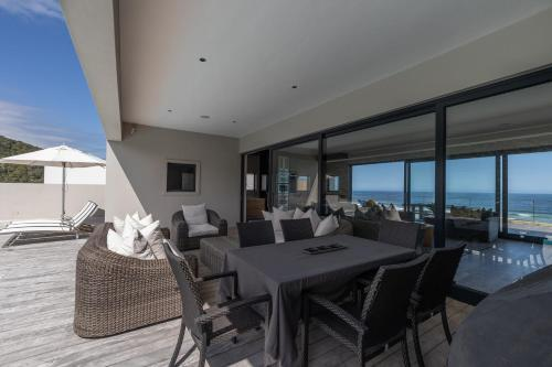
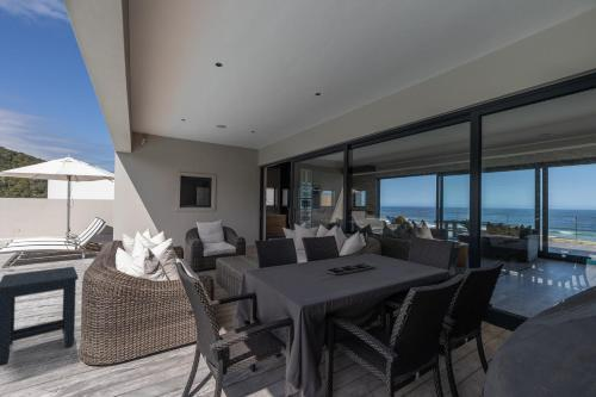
+ side table (42, 323)
